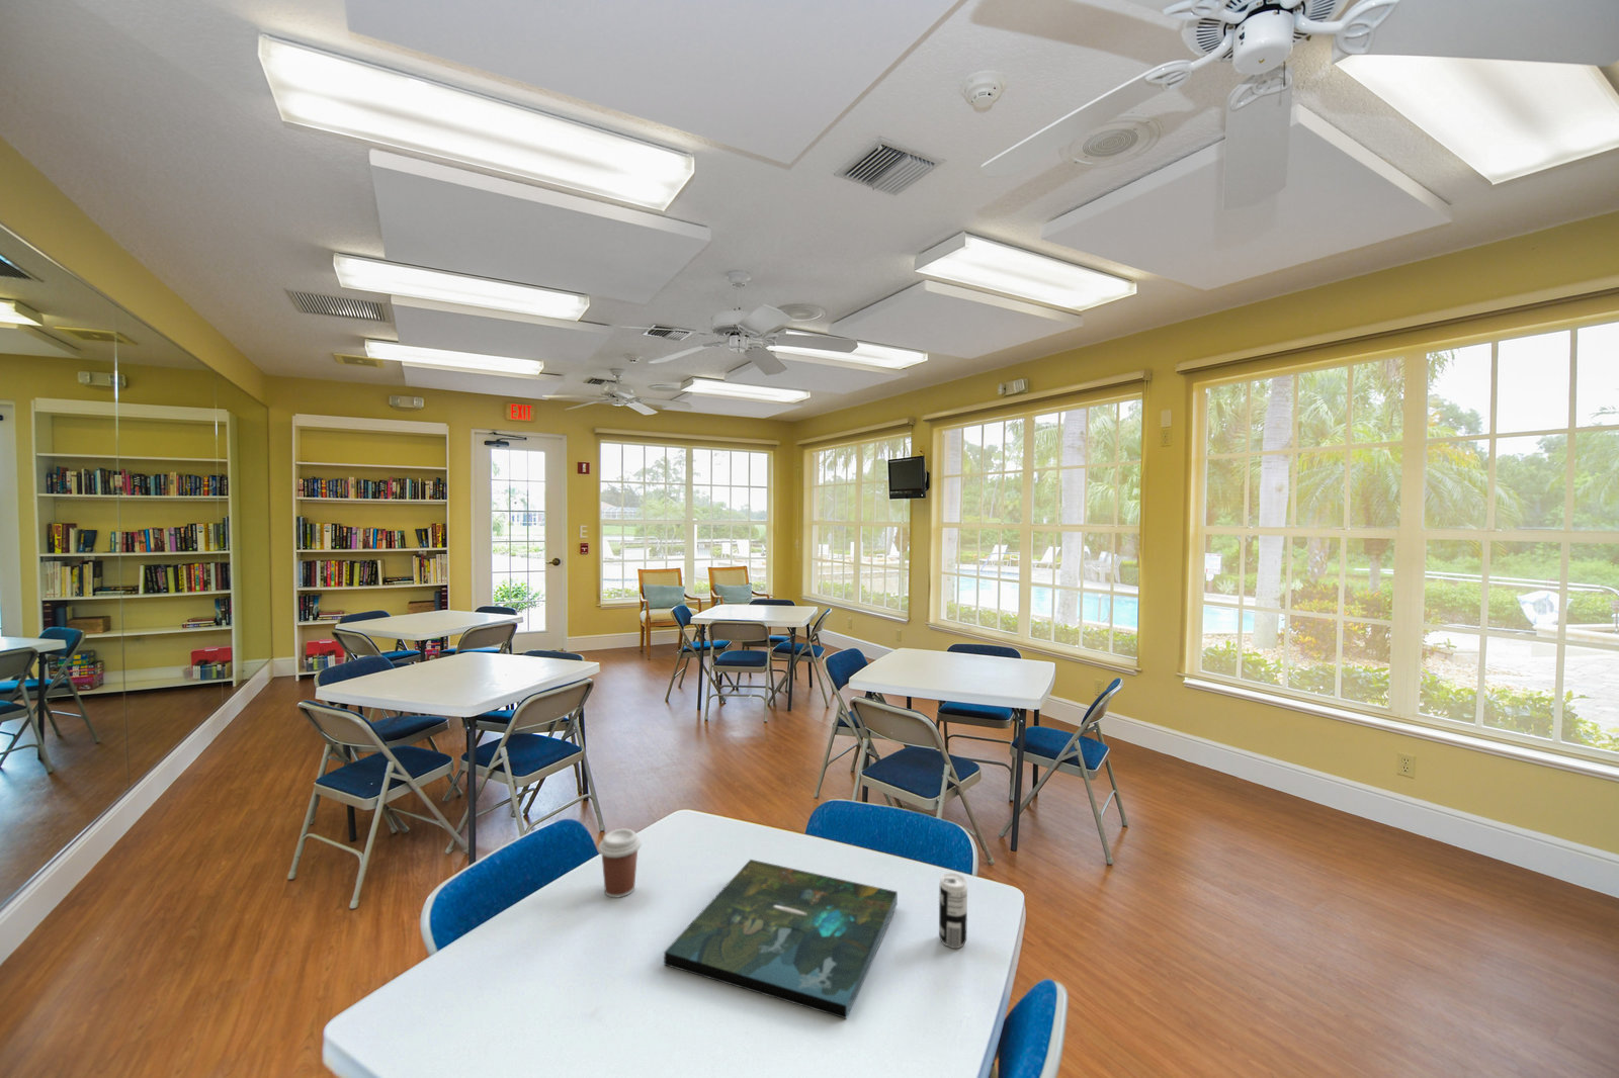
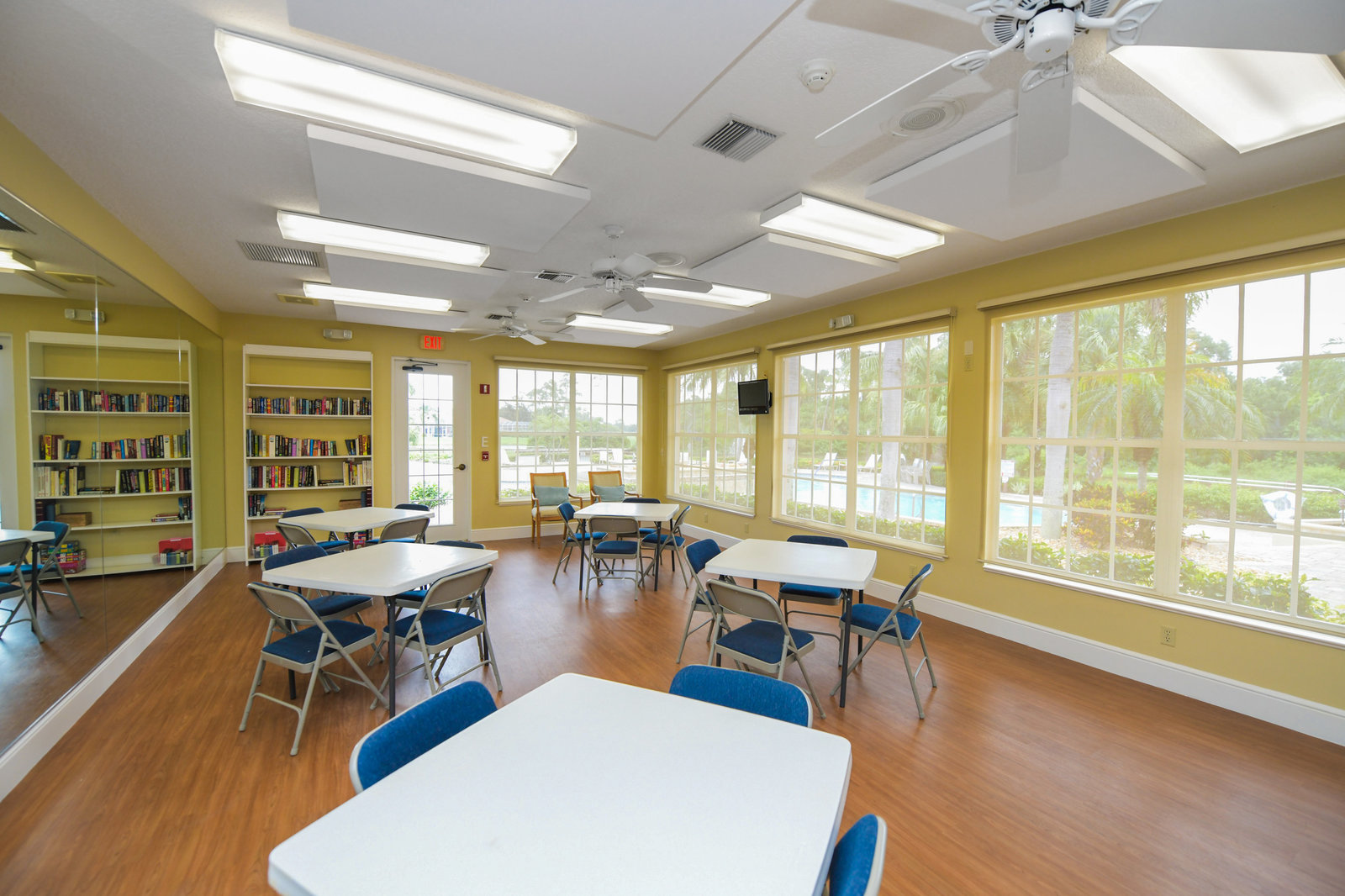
- beverage can (952, 910)
- board game (790, 920)
- coffee cup (619, 863)
